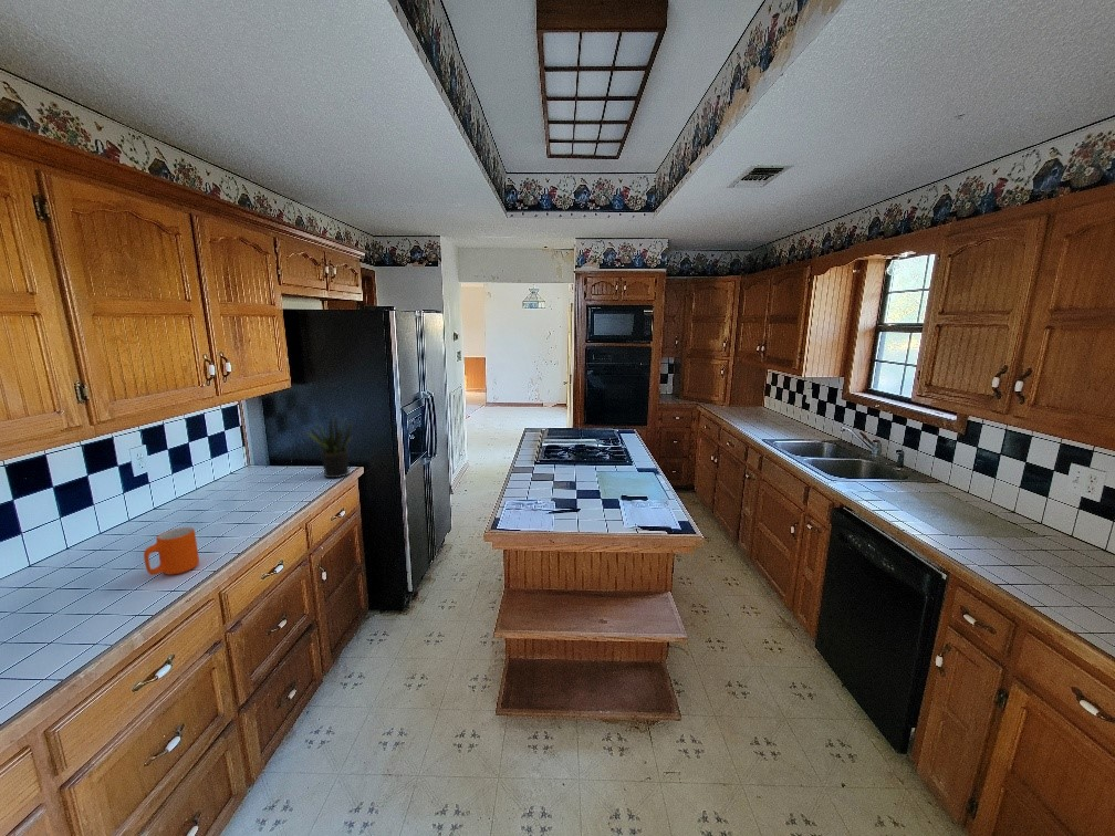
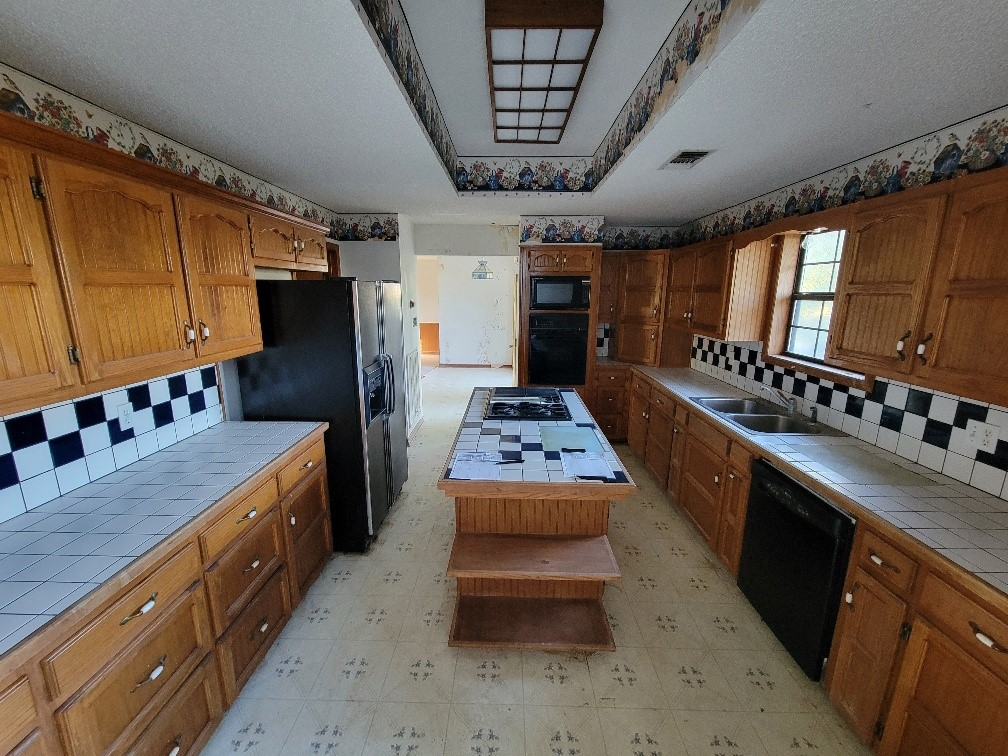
- potted plant (331, 445)
- mug (174, 553)
